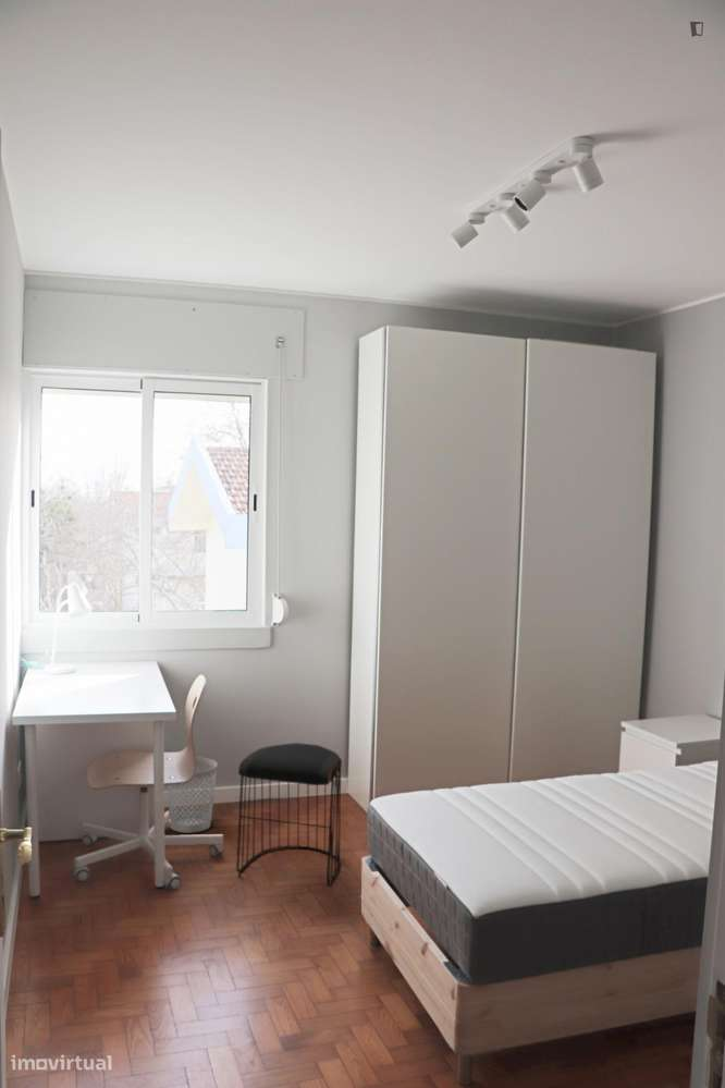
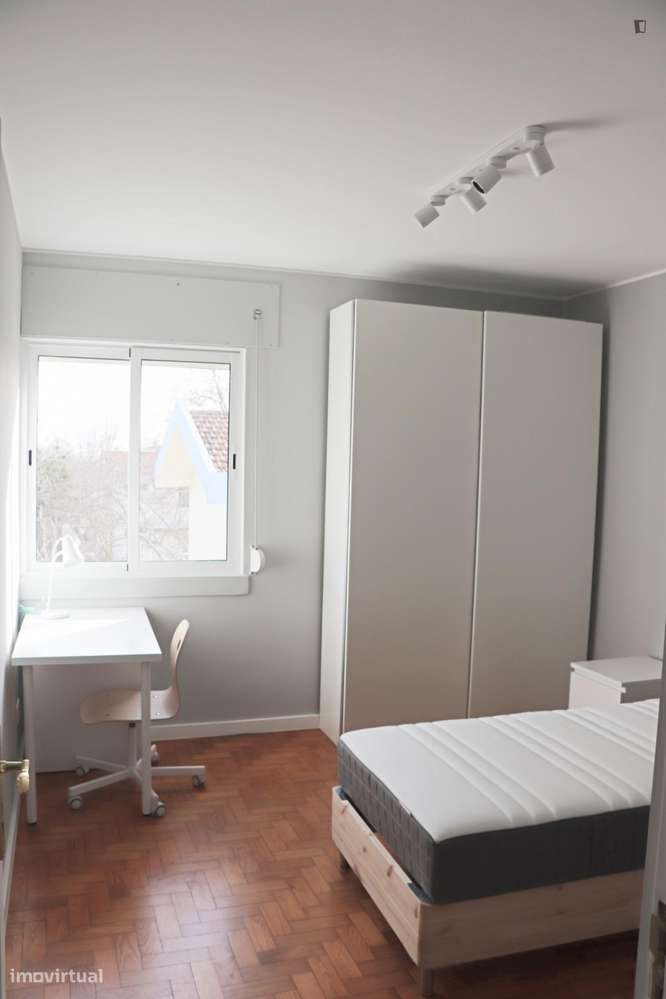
- wastebasket (191, 795)
- stool (298, 808)
